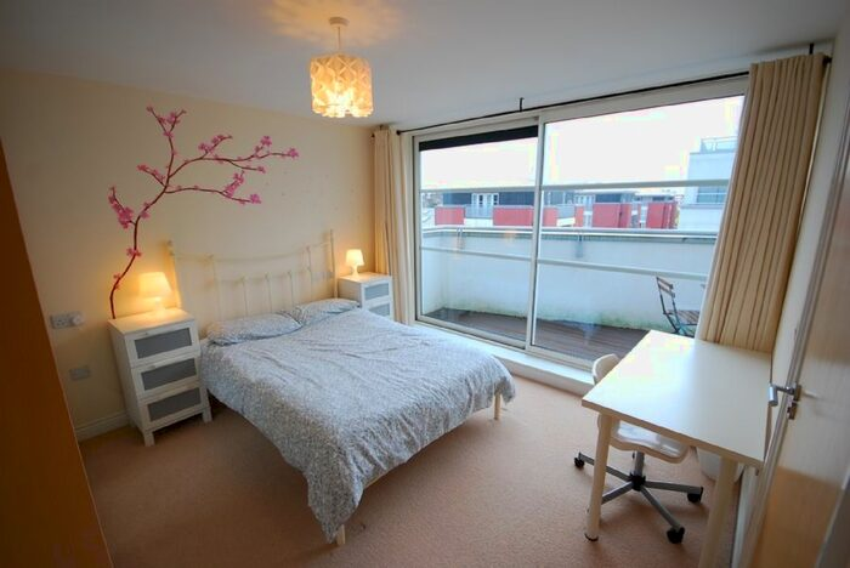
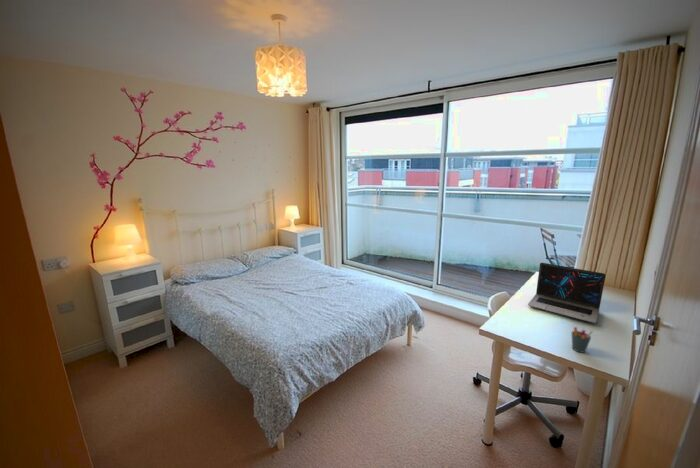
+ pen holder (580, 338)
+ laptop (565, 291)
